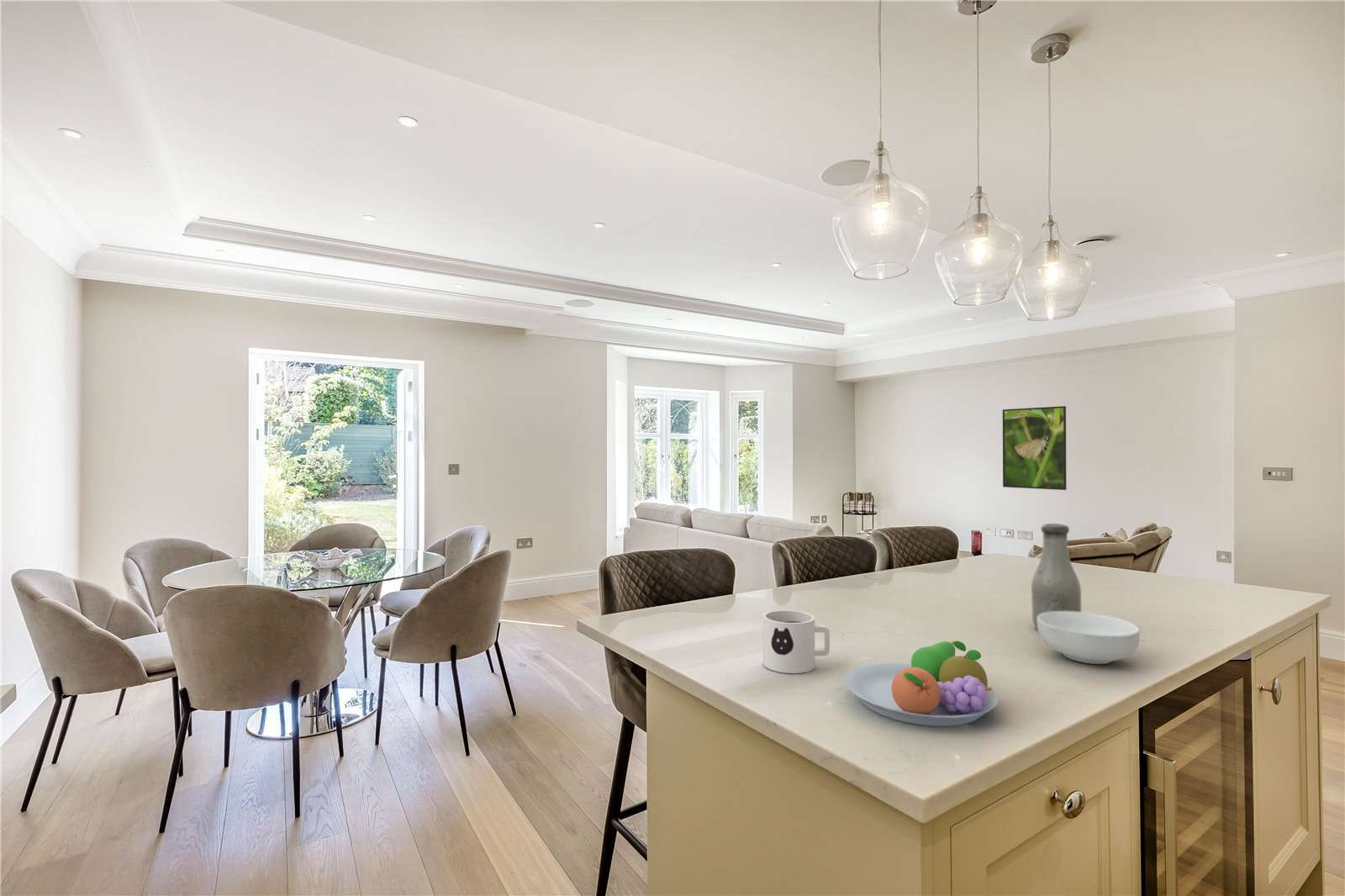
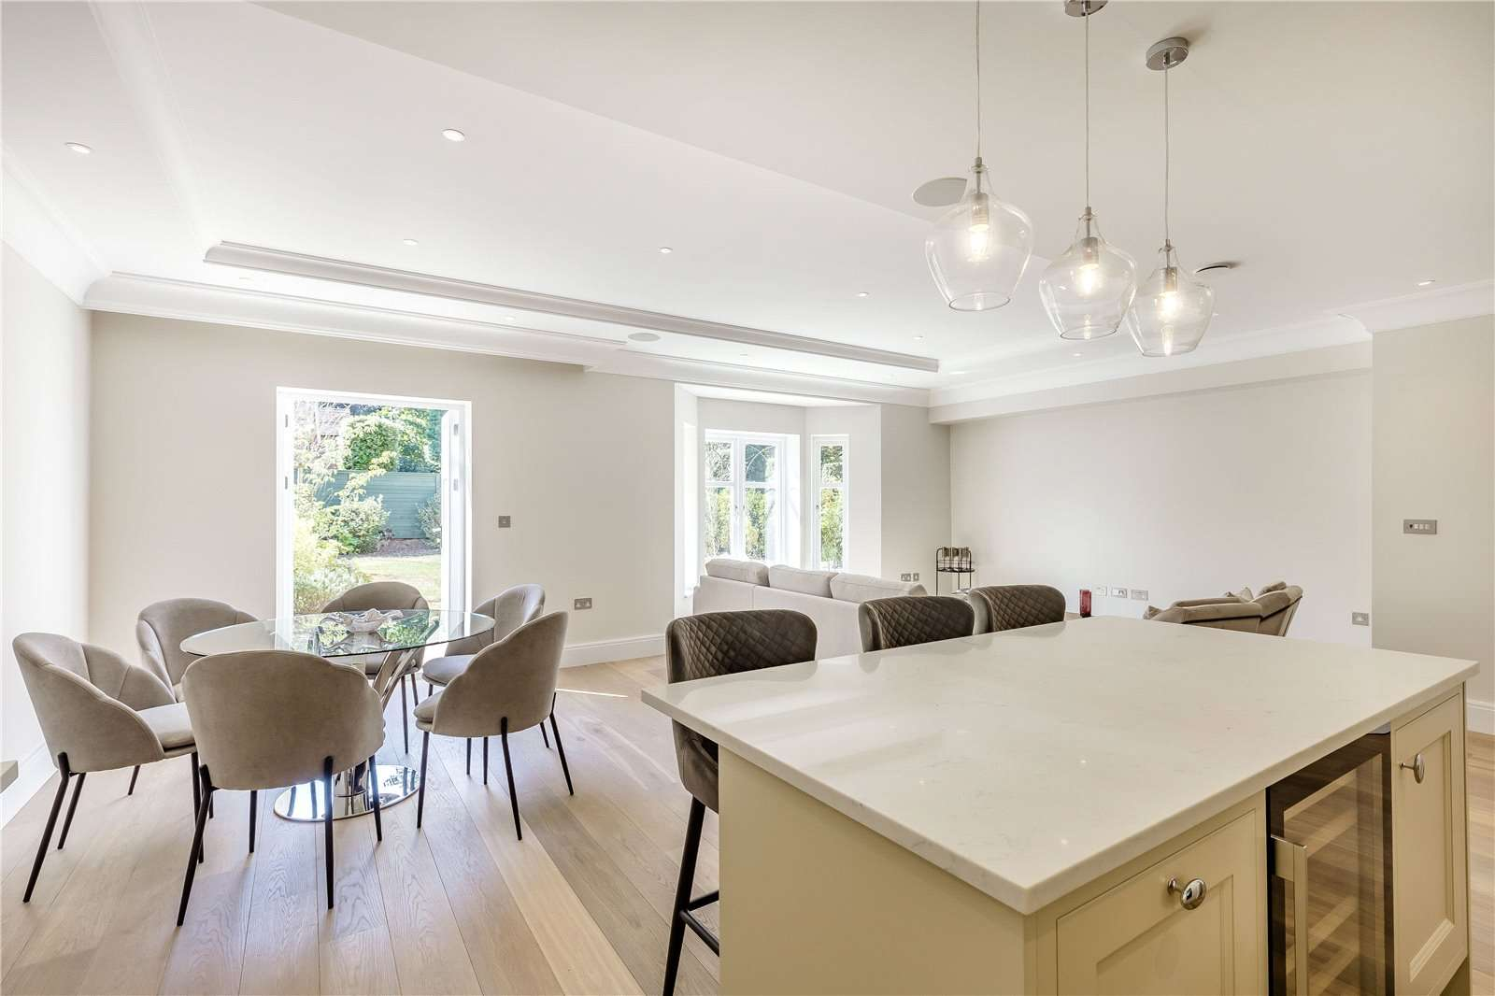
- bottle (1056, 577)
- cereal bowl (1086, 639)
- fruit bowl (923, 672)
- mug (794, 640)
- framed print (1033, 448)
